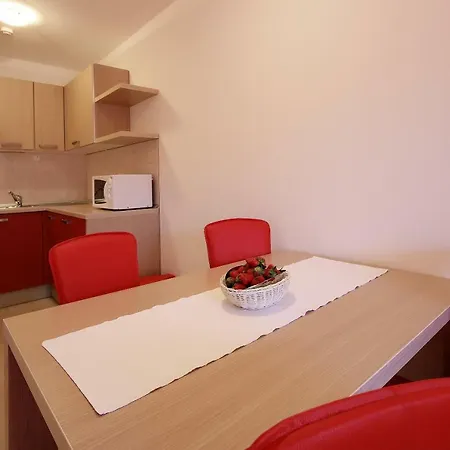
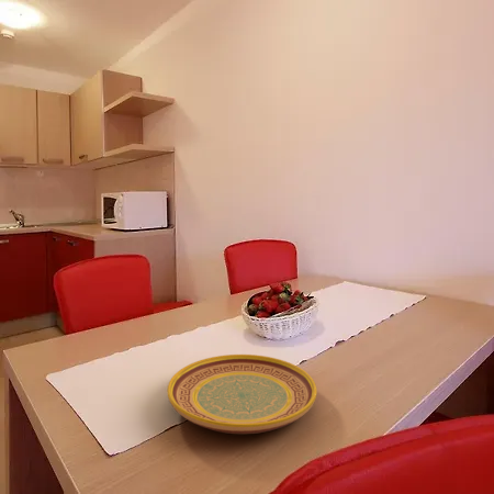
+ plate (242, 391)
